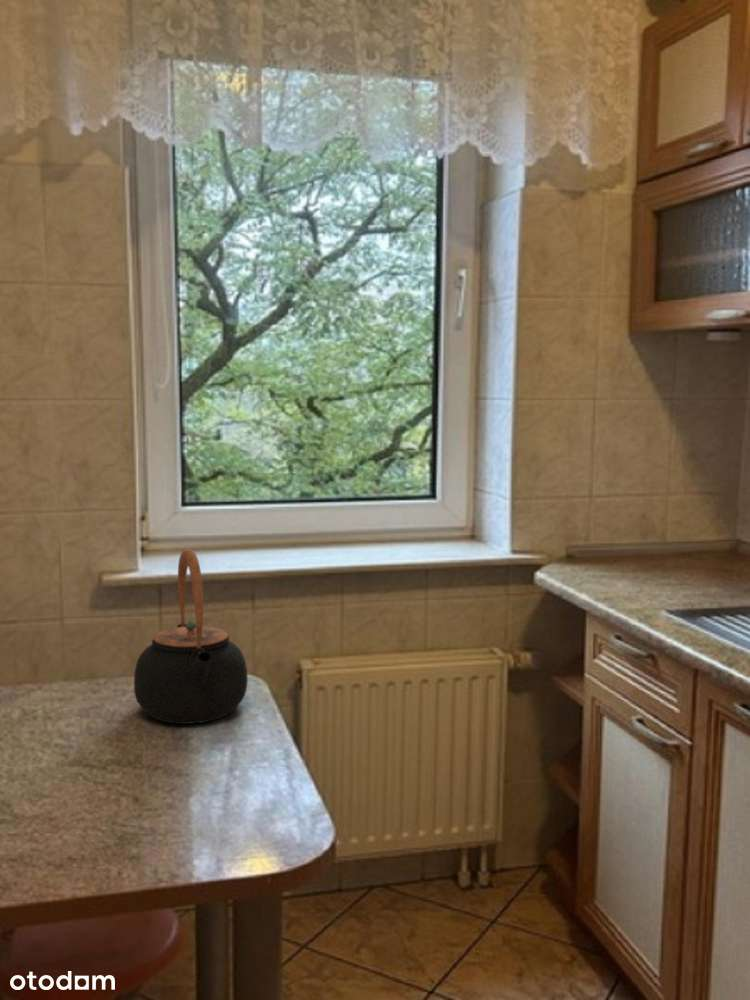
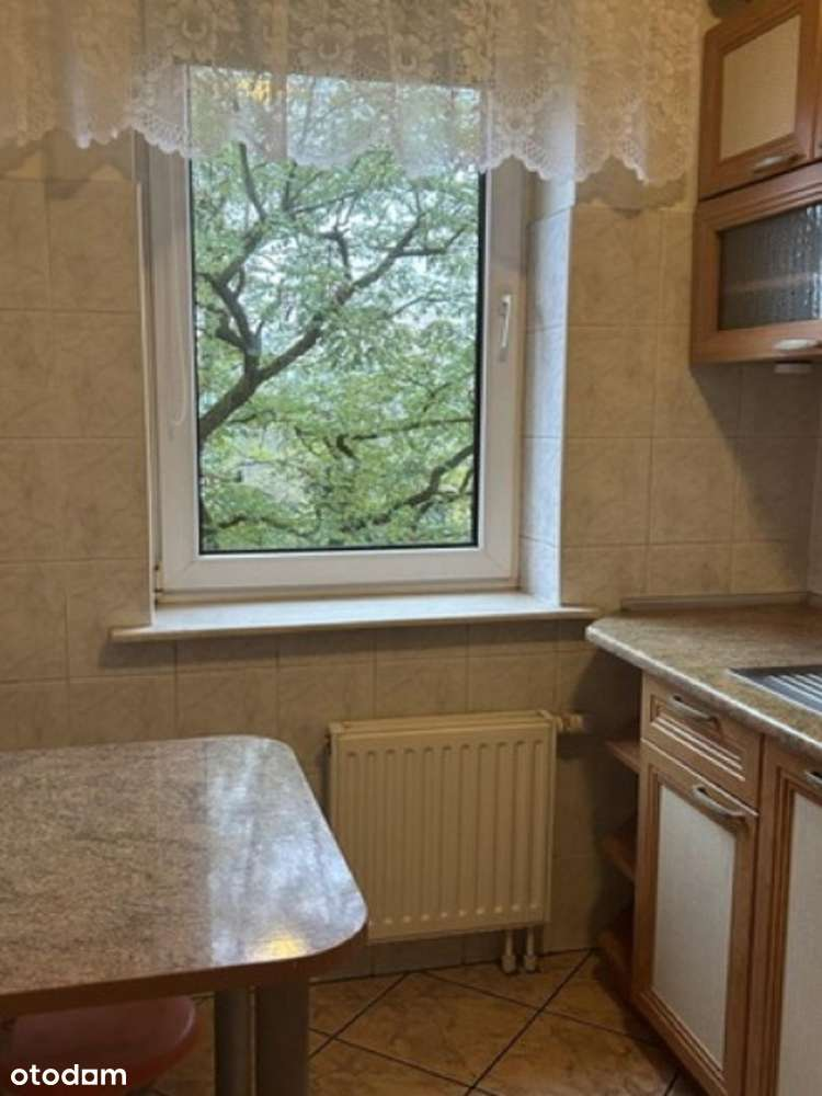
- teapot (192, 633)
